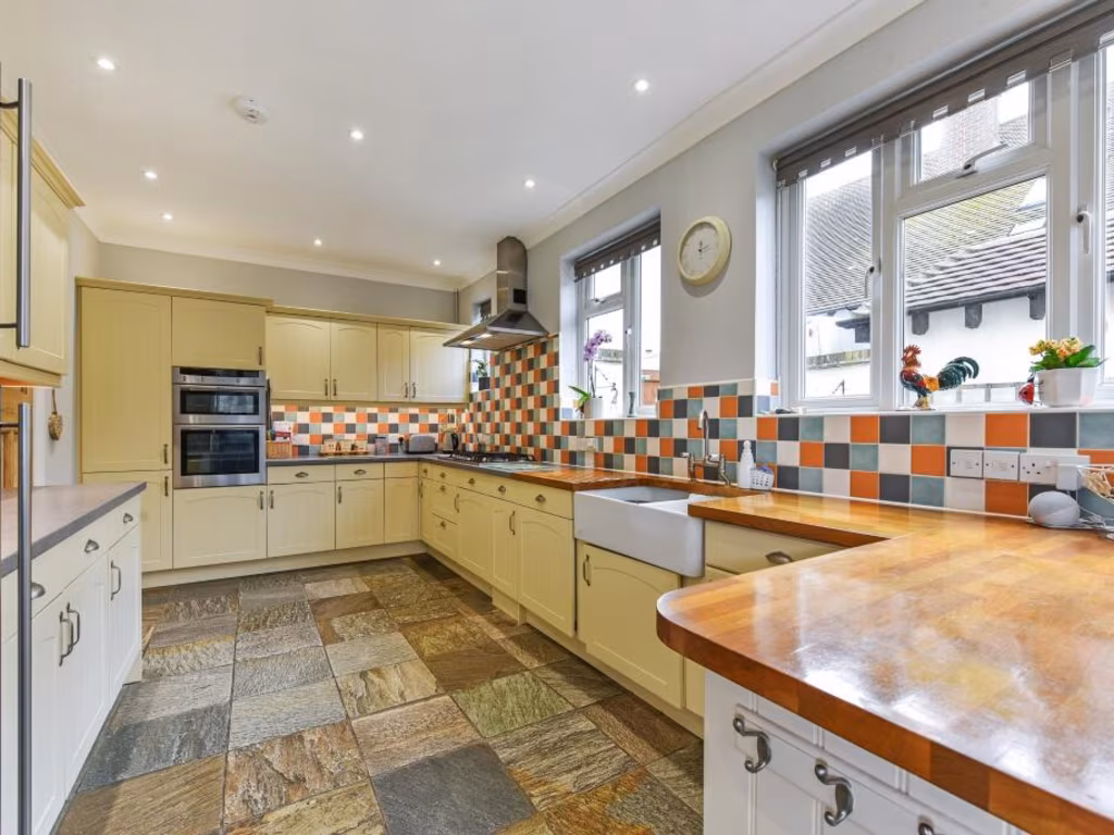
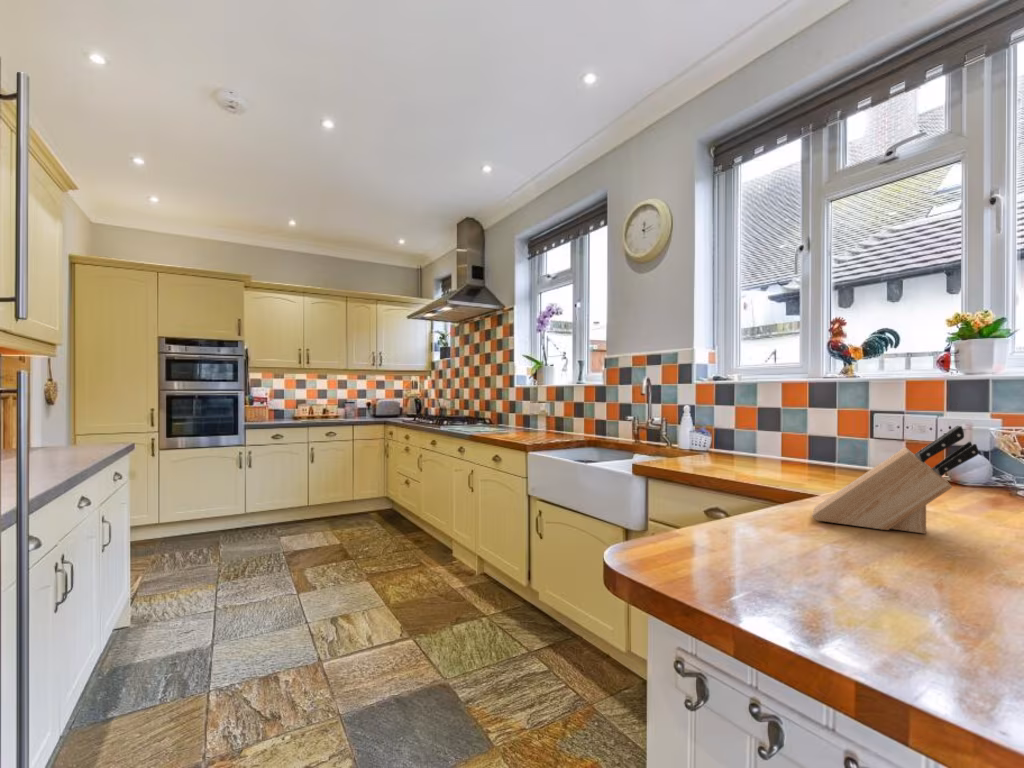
+ knife block (888, 474)
